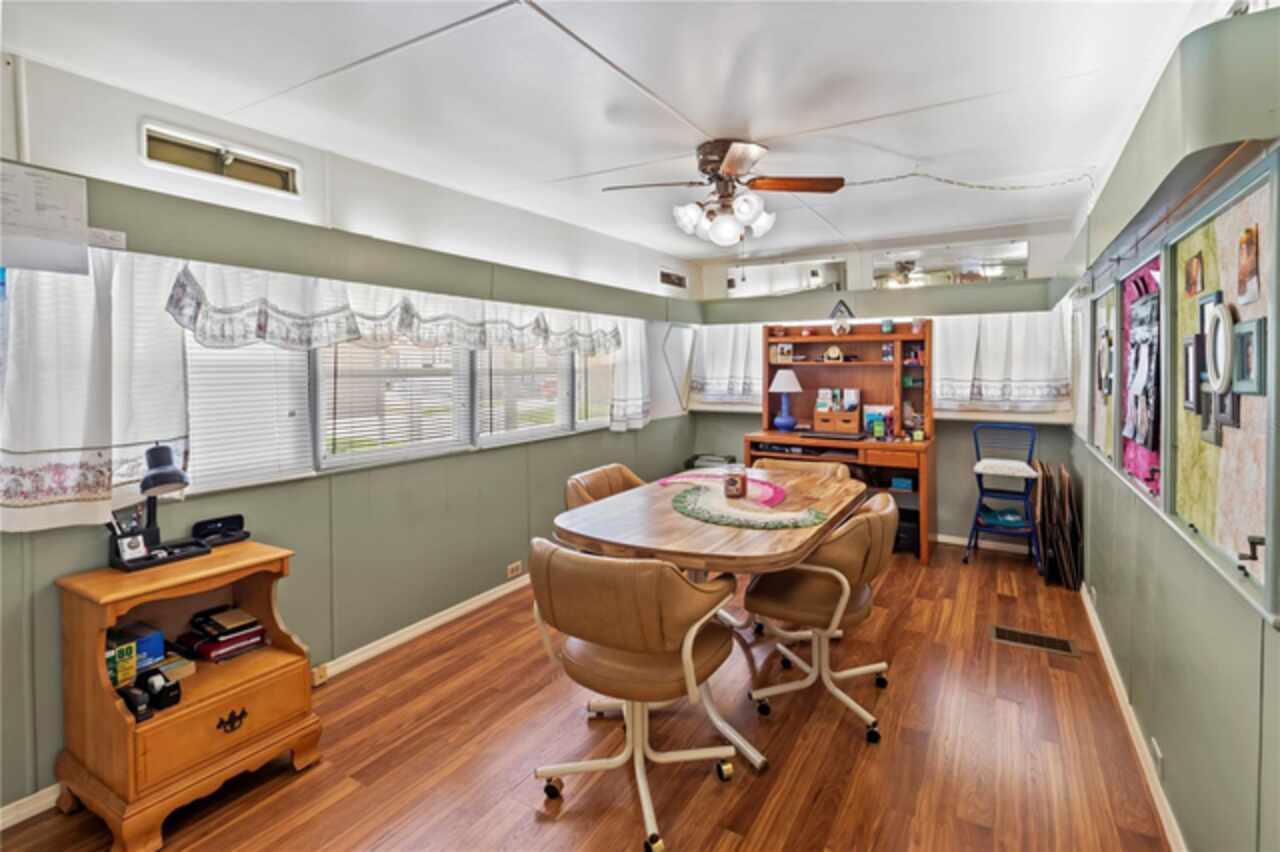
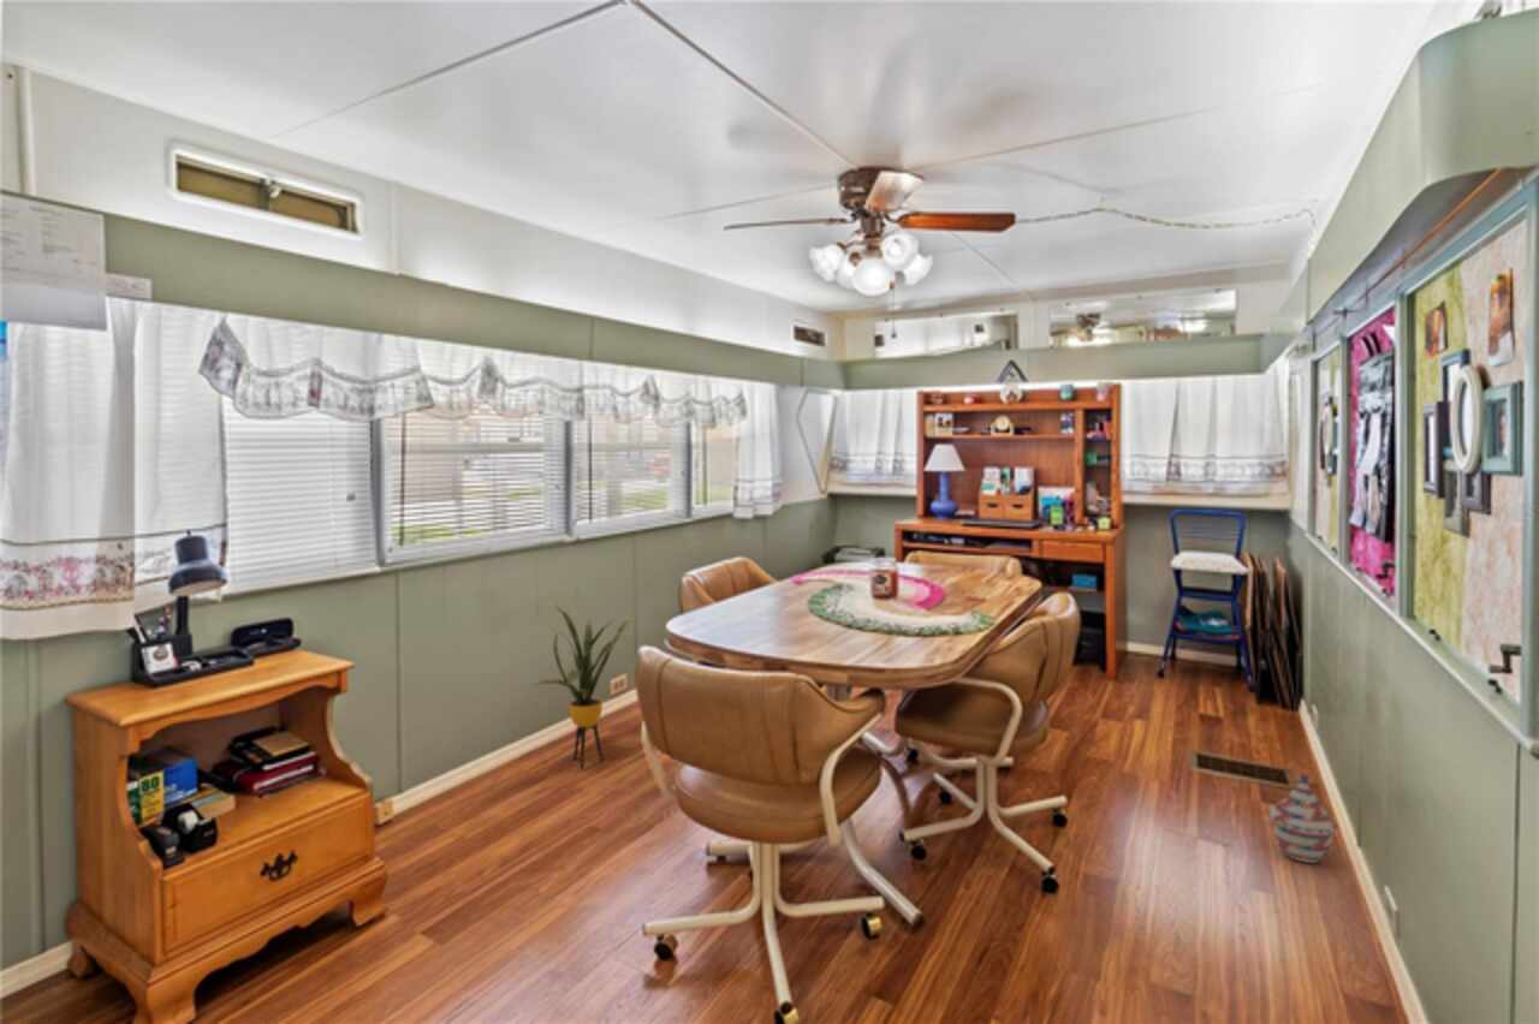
+ house plant (586, 683)
+ woven basket (1301, 815)
